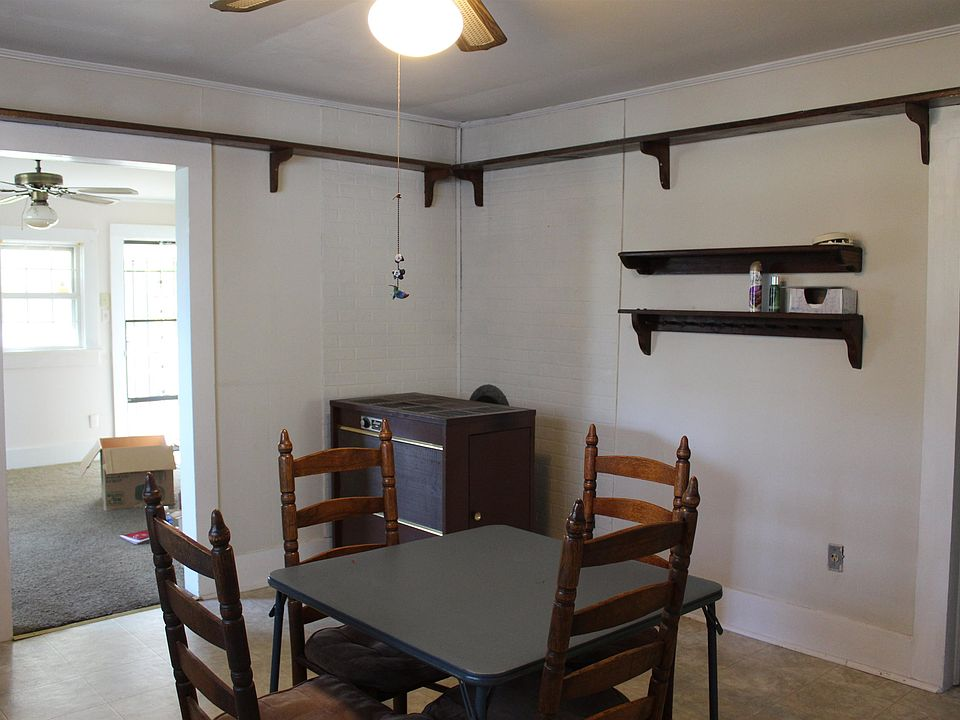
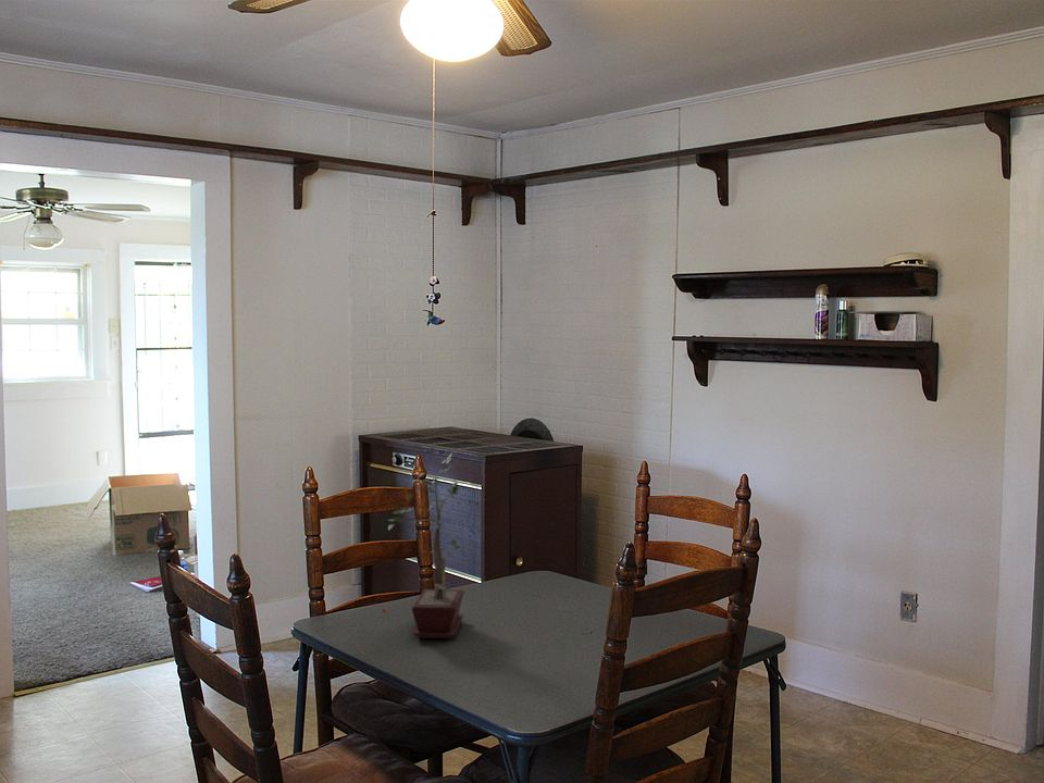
+ potted plant (434, 544)
